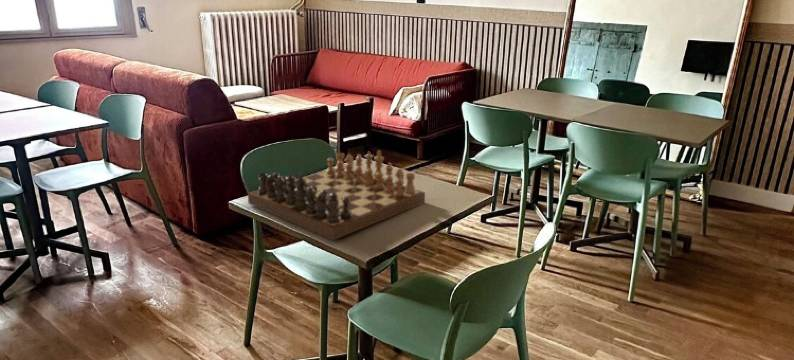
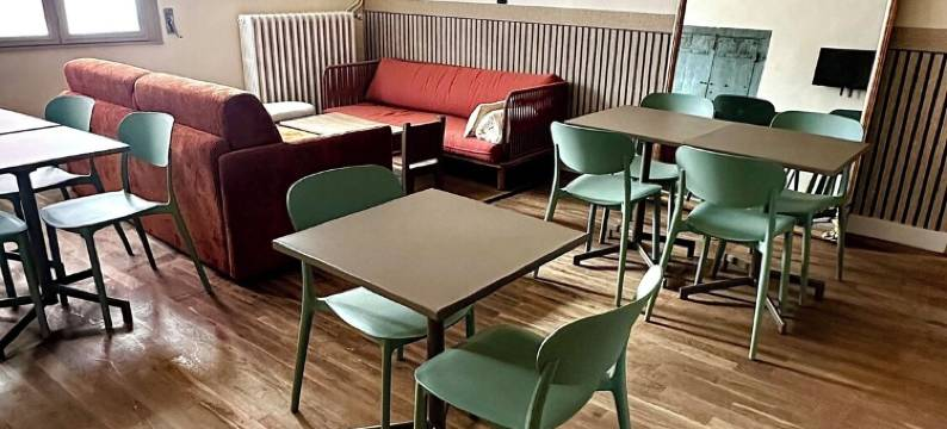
- chess set (337, 181)
